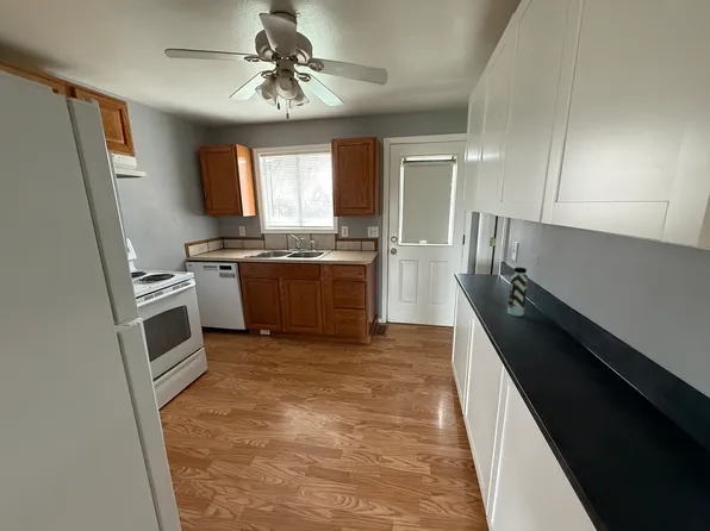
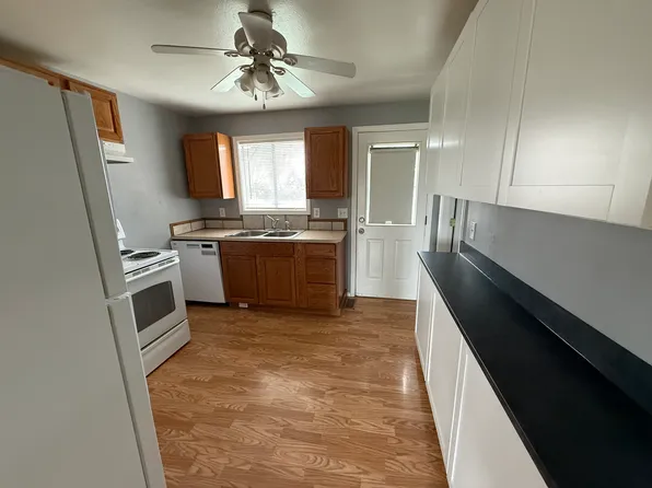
- water bottle (517, 291)
